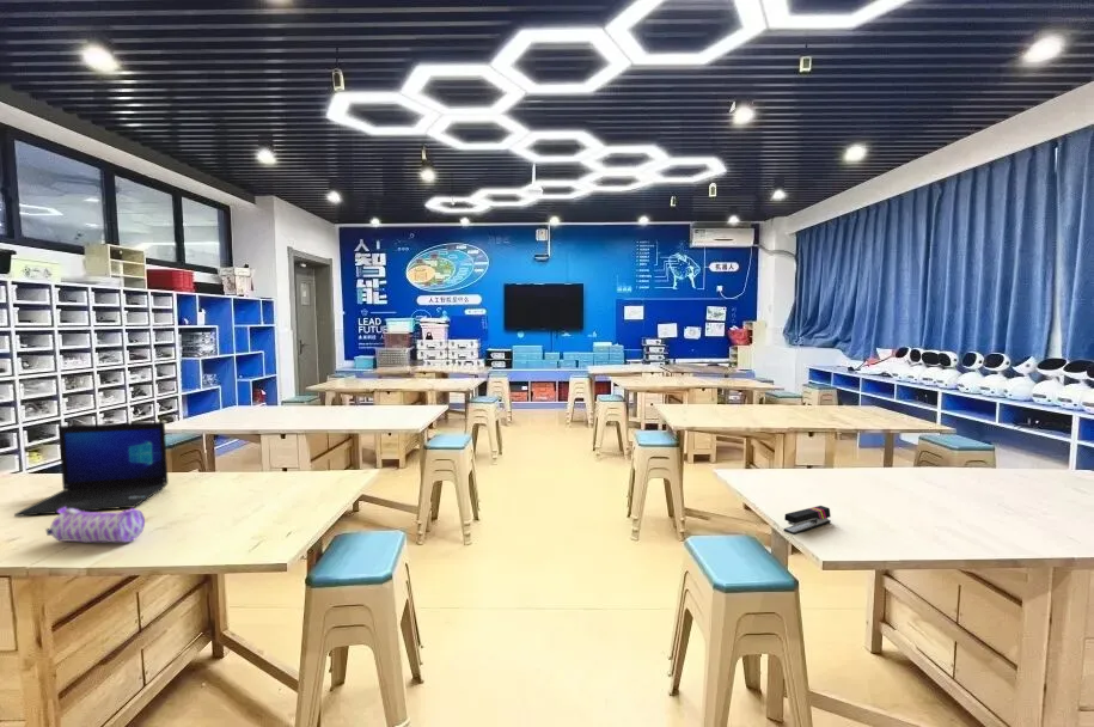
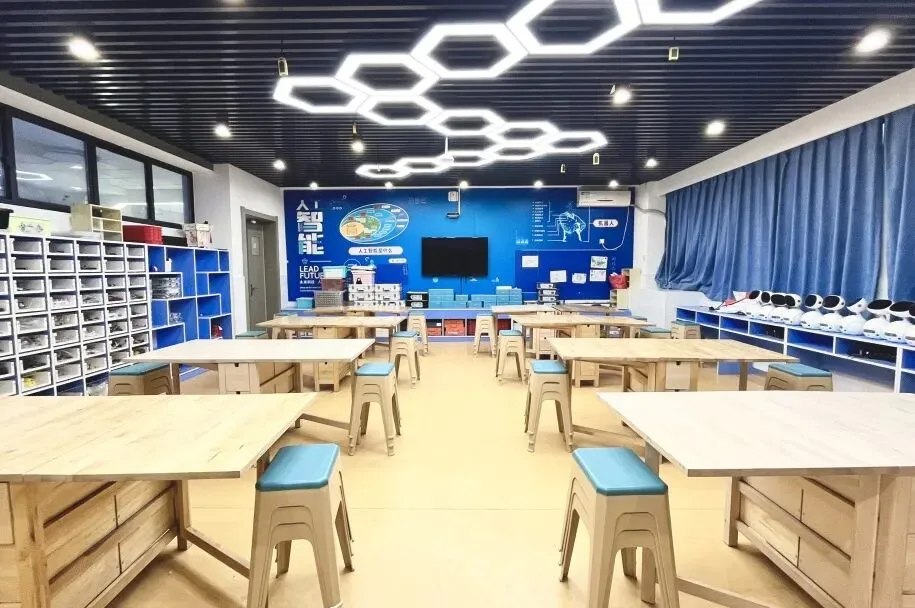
- laptop (96, 465)
- pencil case (98, 524)
- stapler (807, 518)
